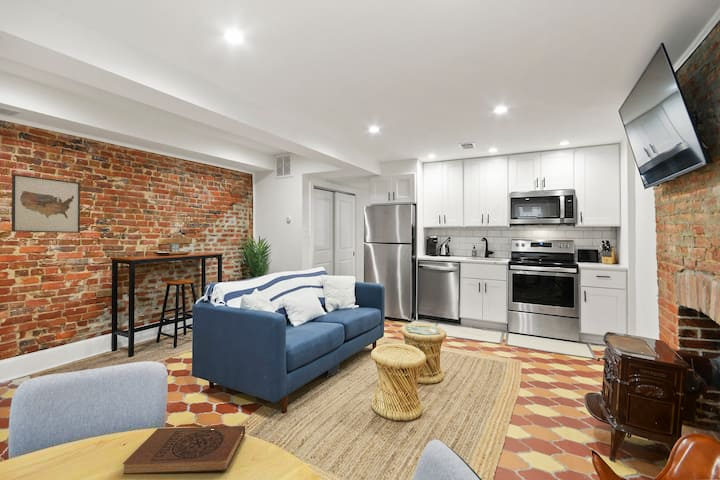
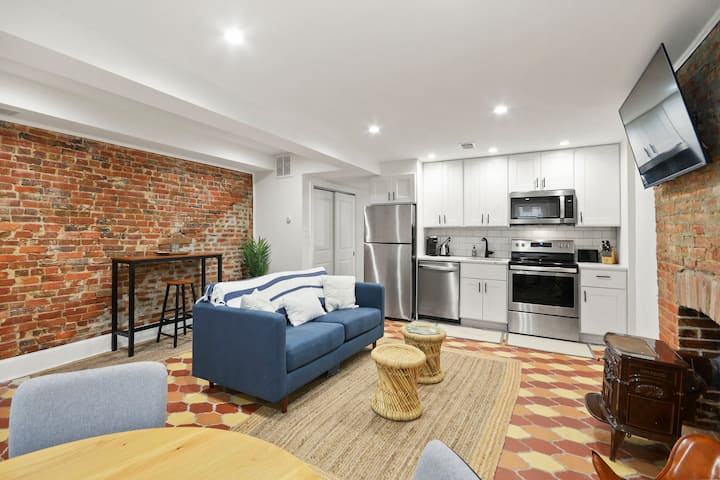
- book (189, 447)
- wall art (48, 205)
